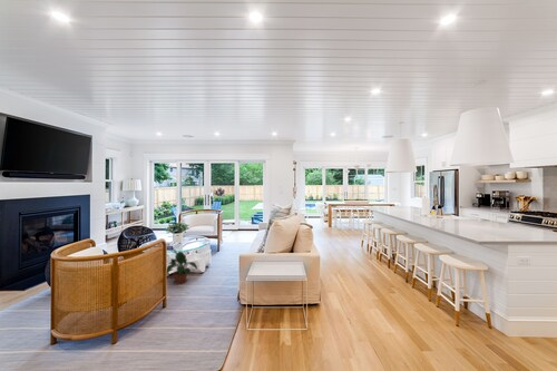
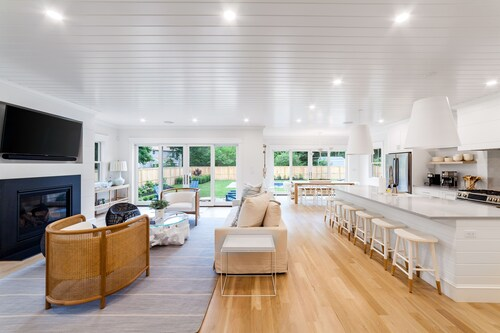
- potted plant (180, 263)
